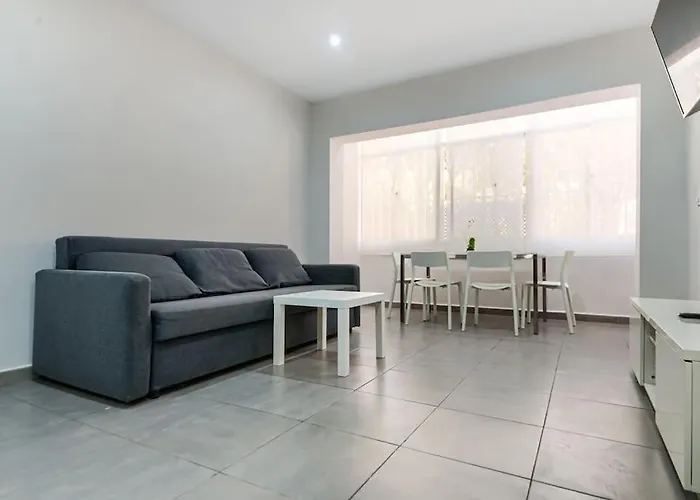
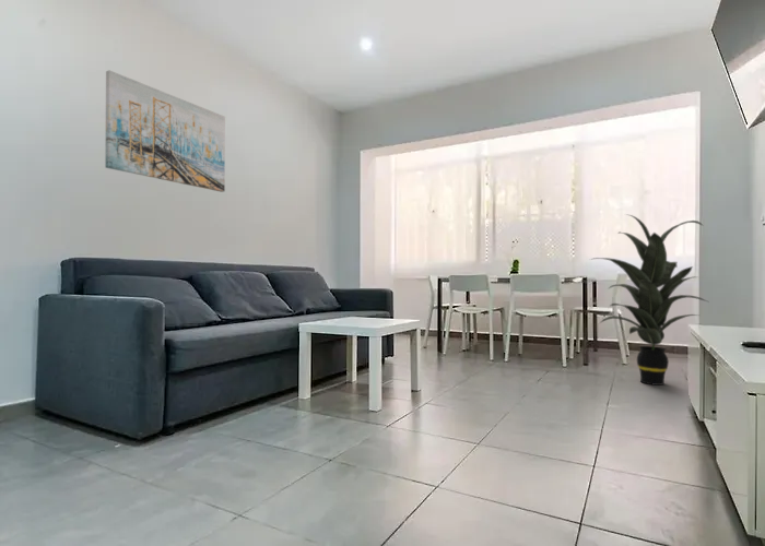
+ wall art (173, 139)
+ indoor plant (645, 297)
